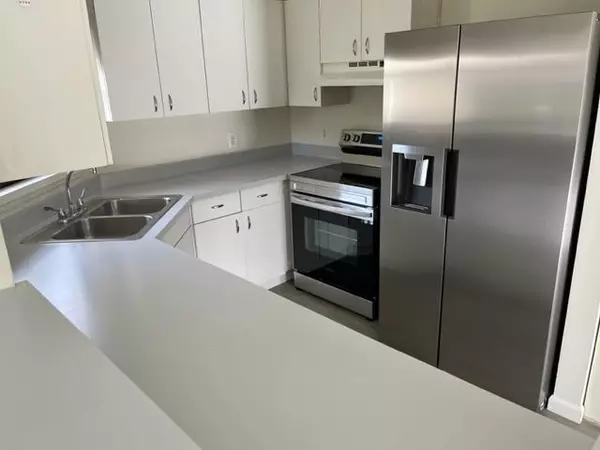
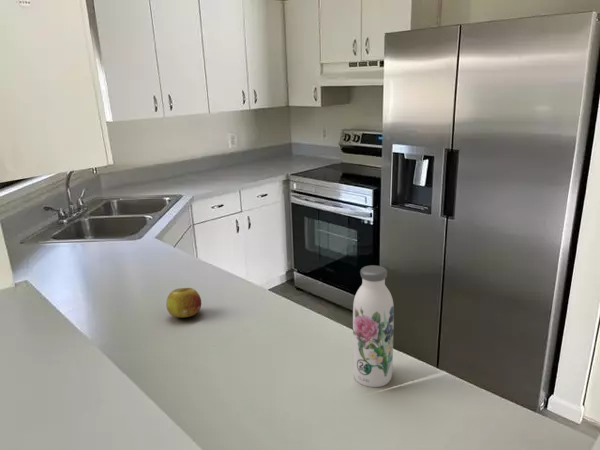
+ fruit (183, 302)
+ water bottle (373, 324)
